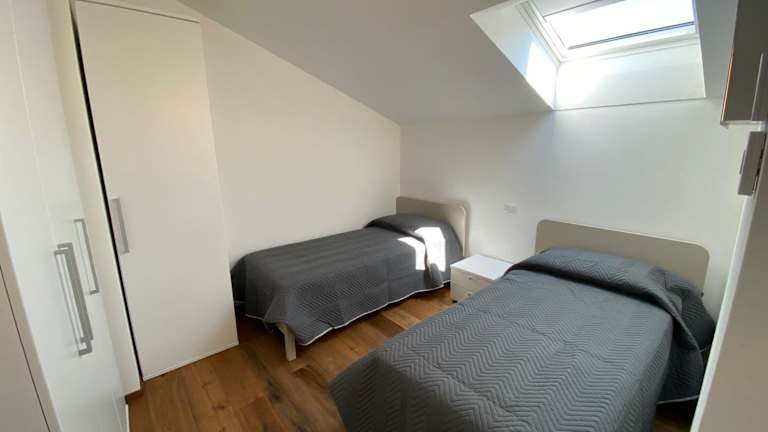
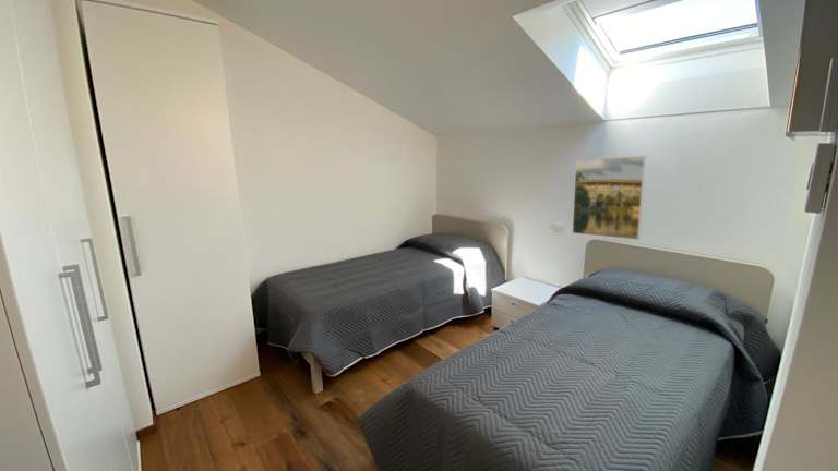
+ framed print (606, 197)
